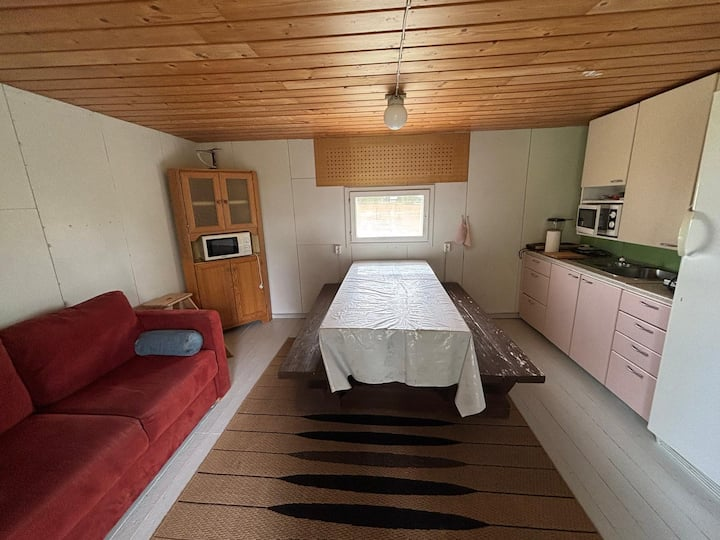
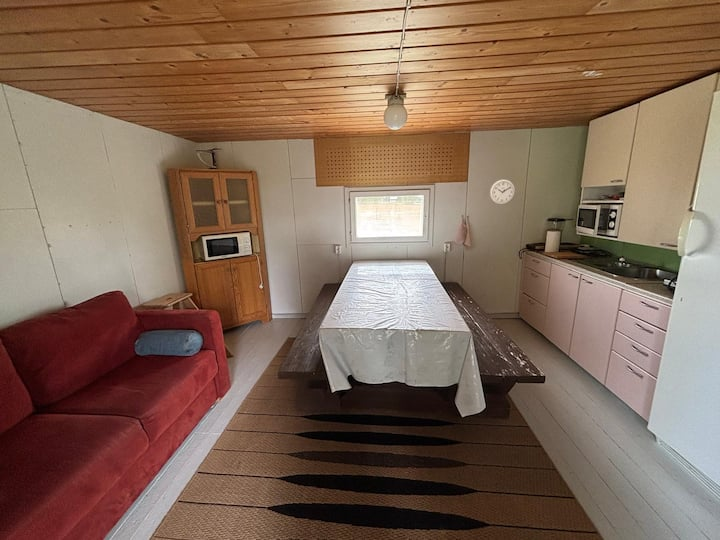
+ wall clock (502, 192)
